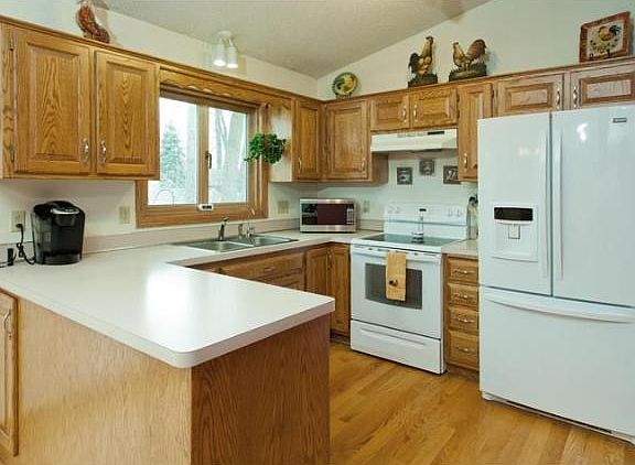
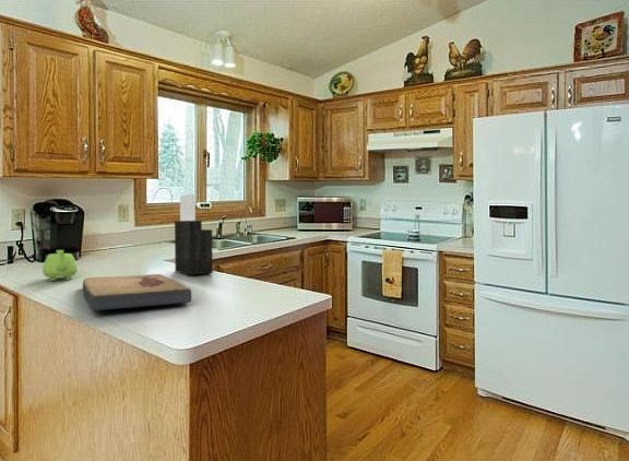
+ knife block (195, 233)
+ teapot (60, 264)
+ fish fossil (132, 288)
